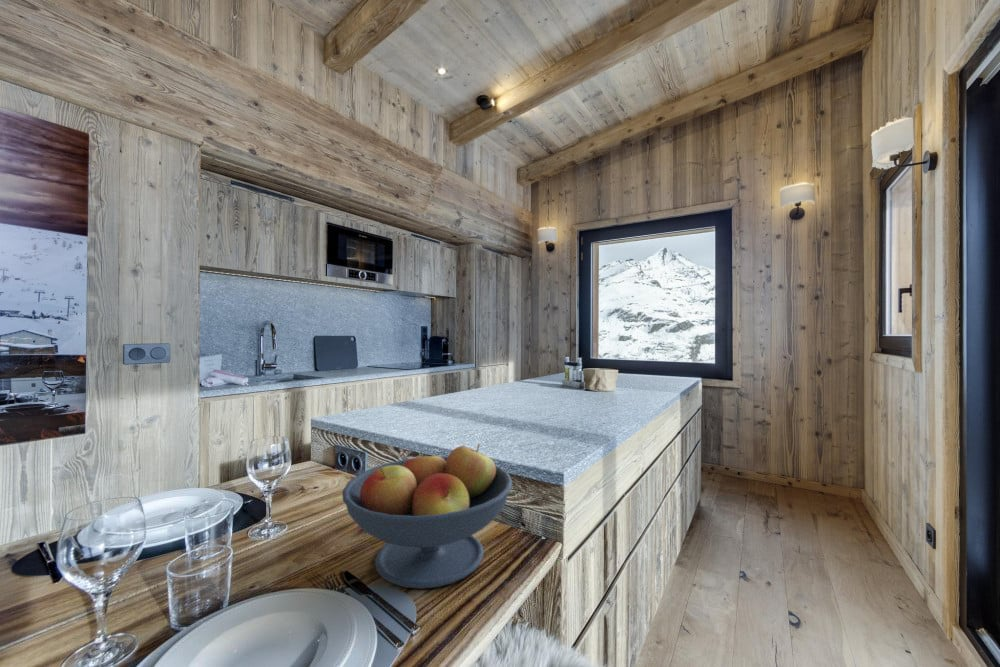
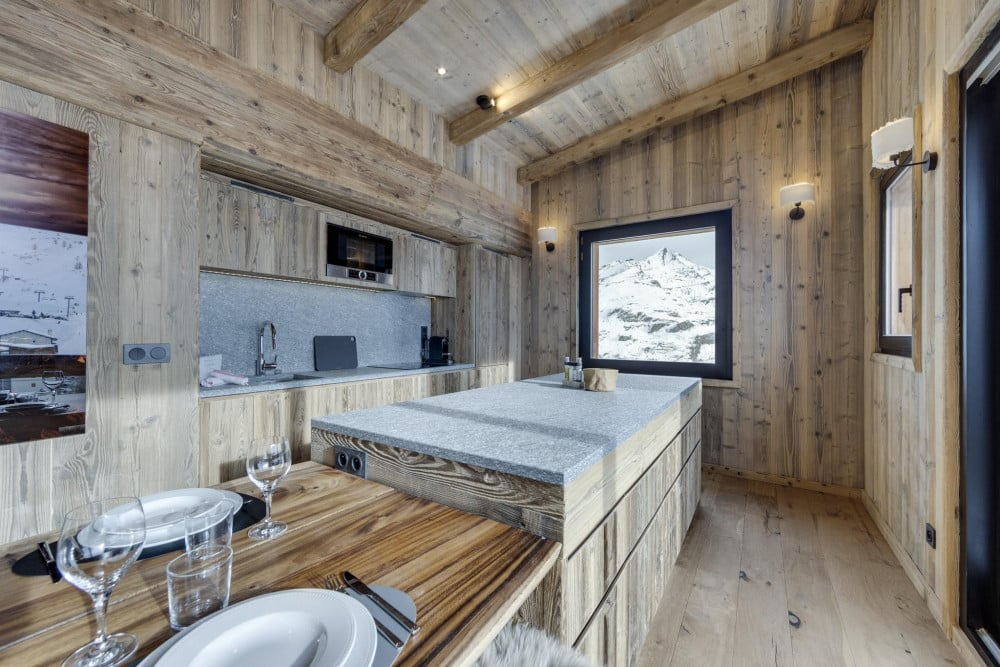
- fruit bowl (430, 505)
